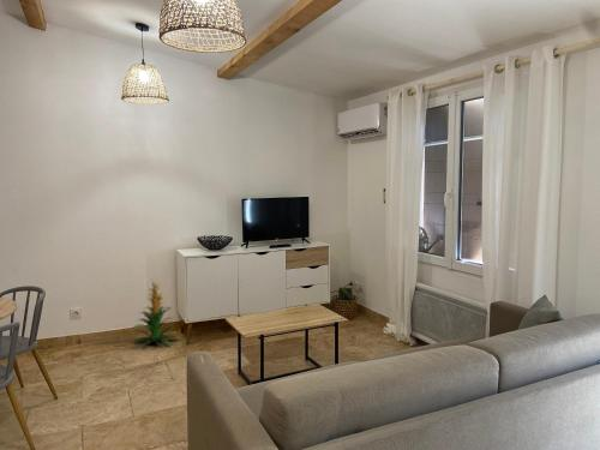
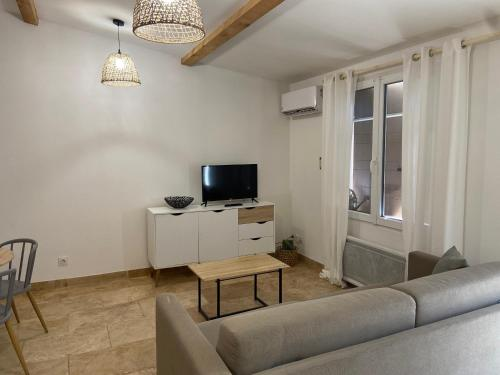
- indoor plant (155, 310)
